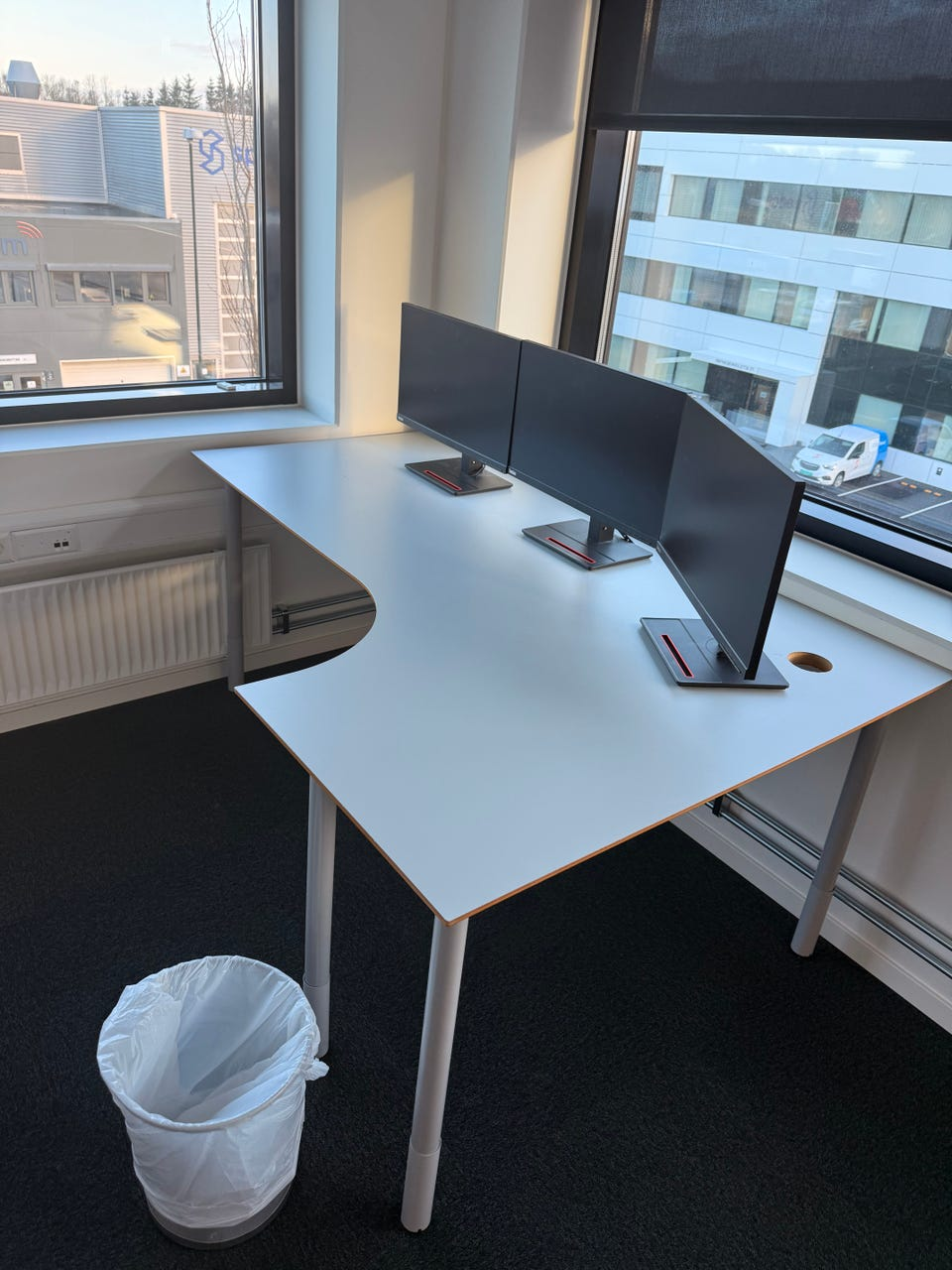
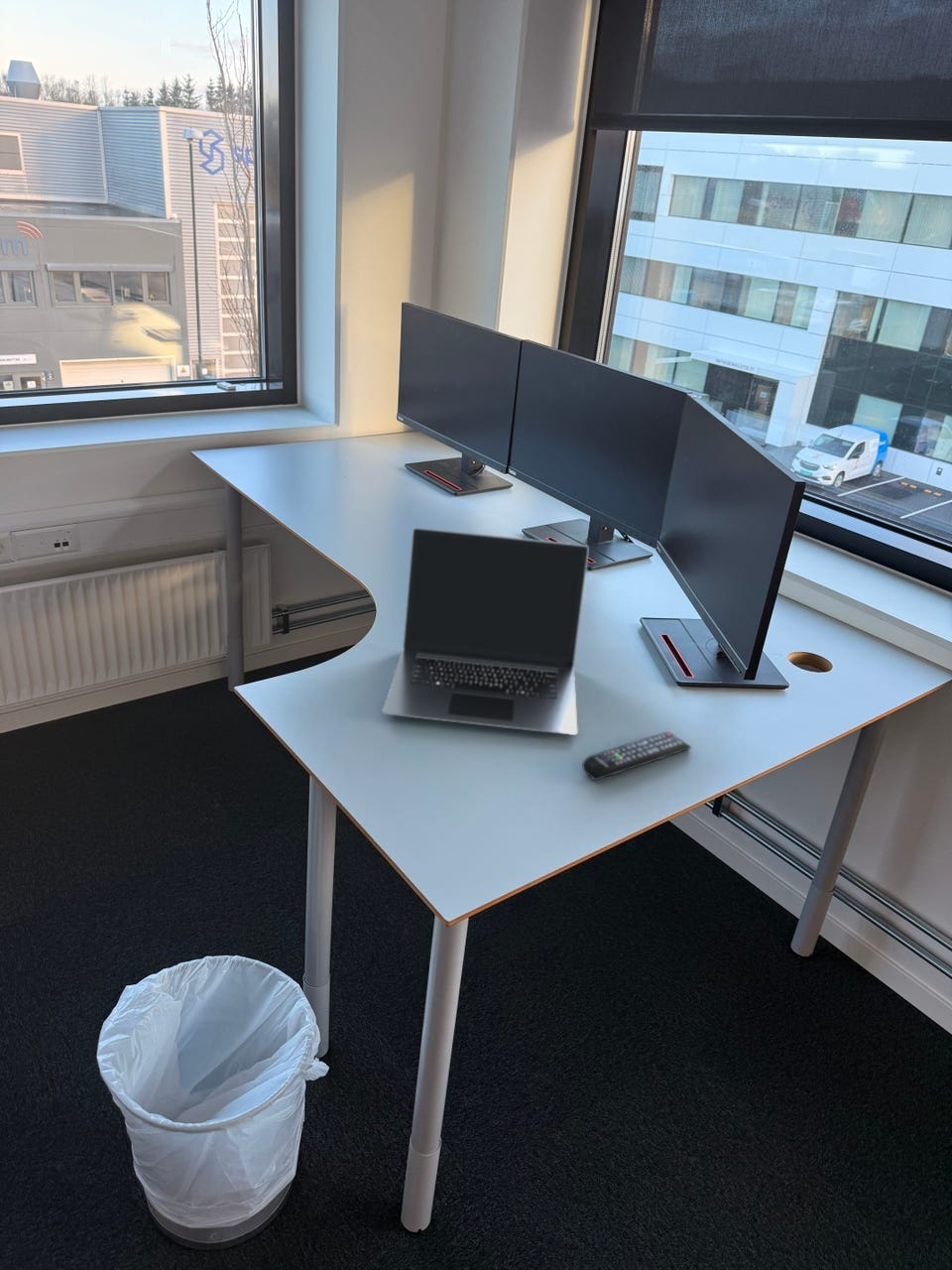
+ laptop (490, 626)
+ remote control (638, 754)
